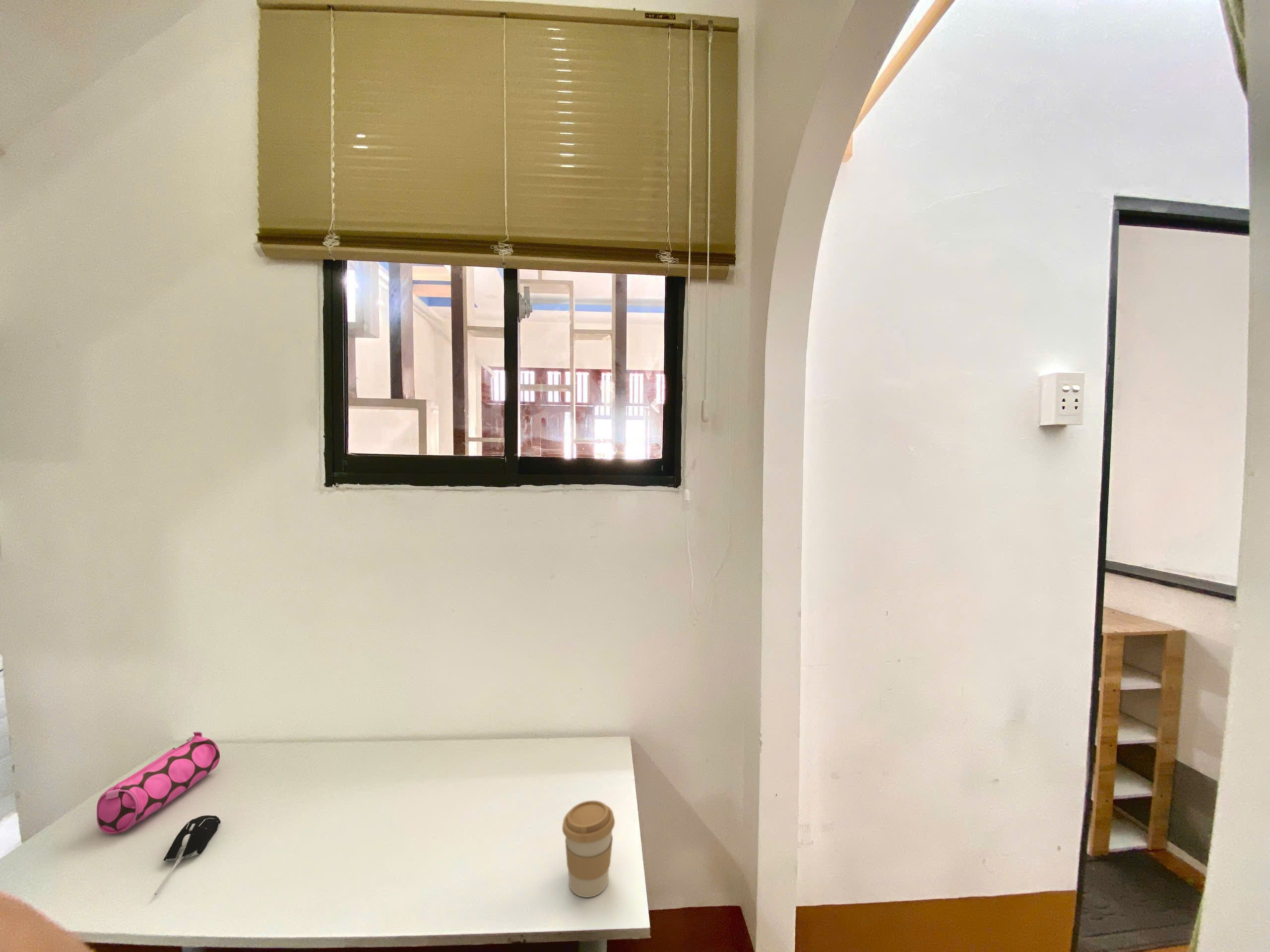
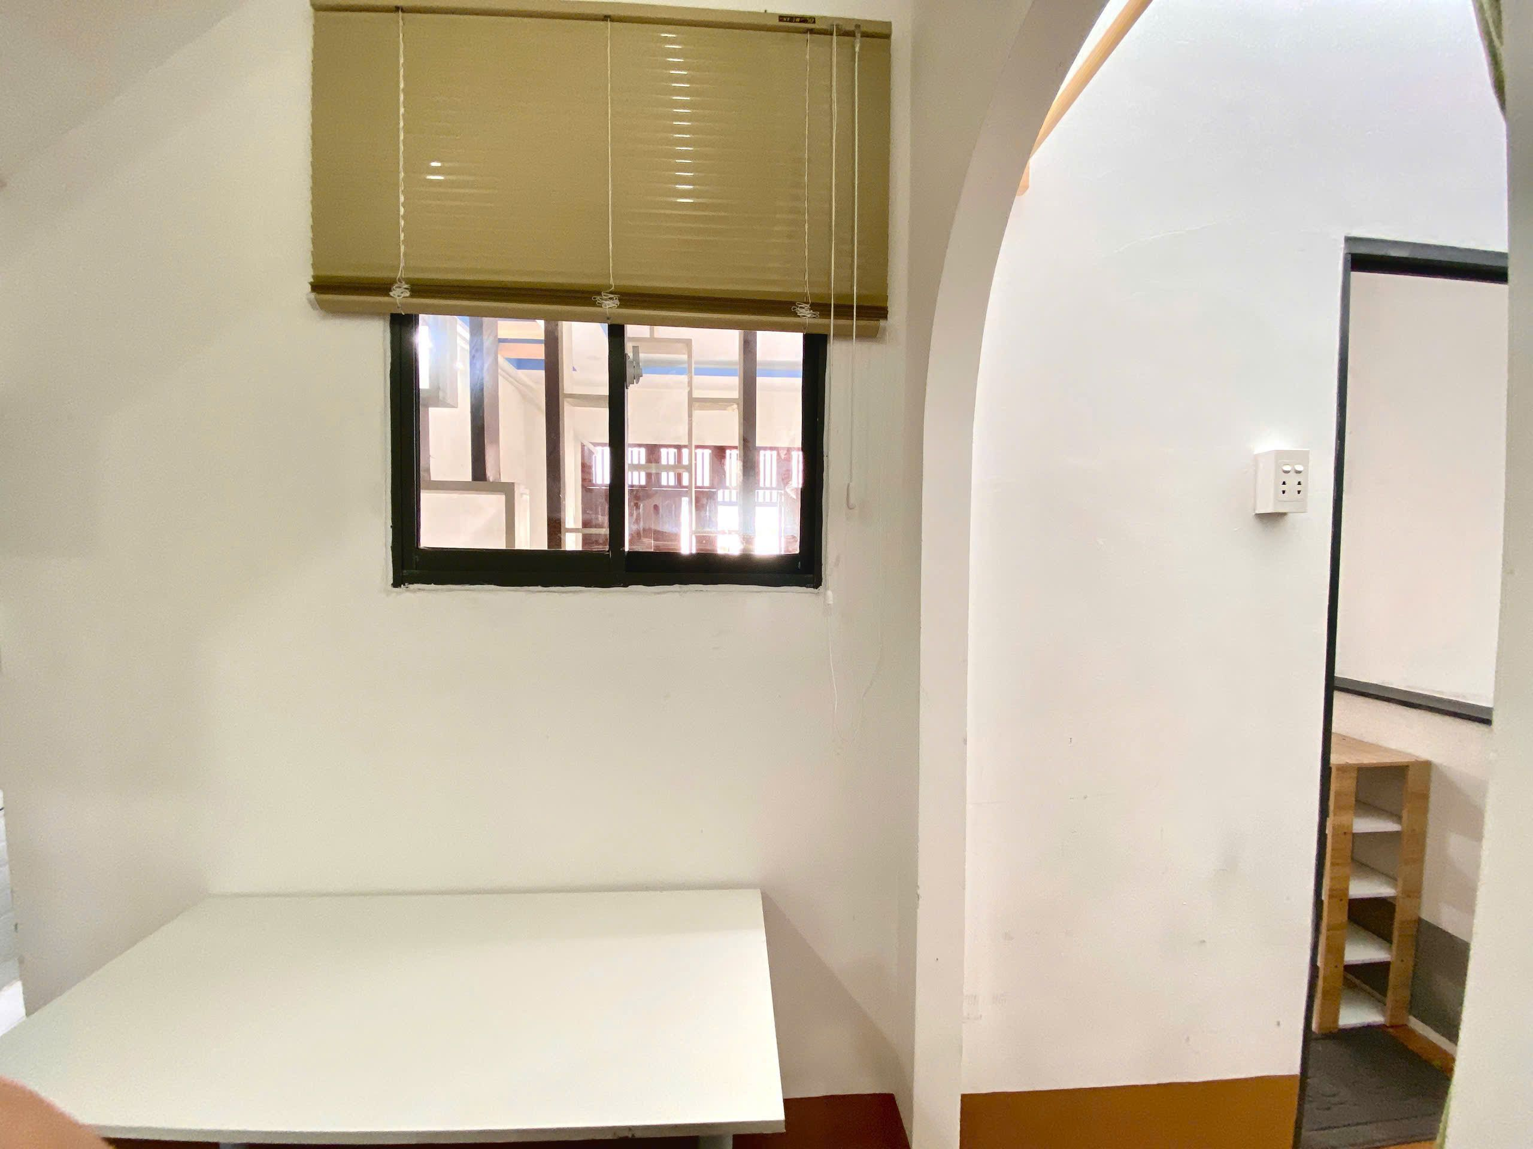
- computer mouse (184, 846)
- coffee cup (588, 846)
- pencil case (161, 778)
